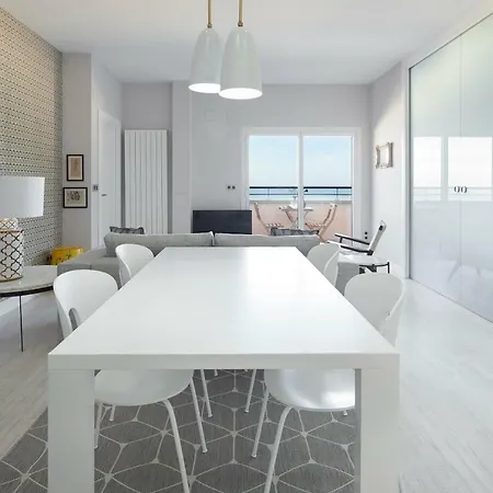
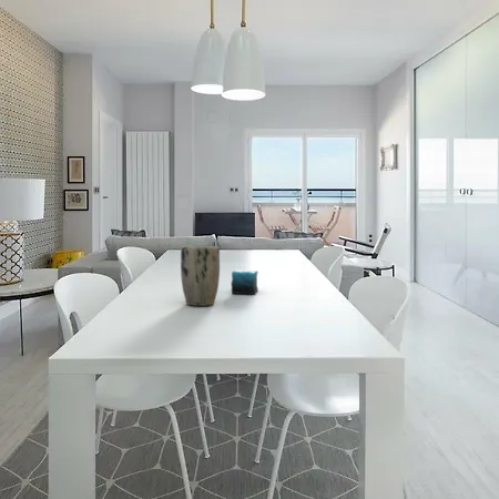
+ candle (244, 276)
+ plant pot (200, 275)
